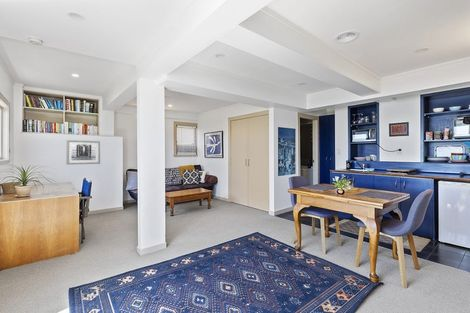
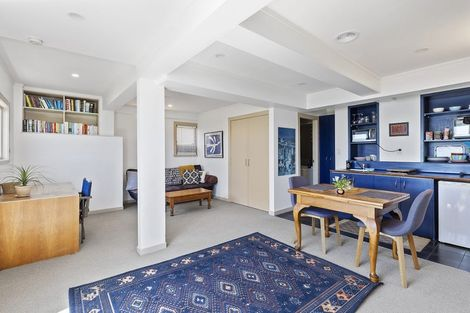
- wall art (83, 152)
